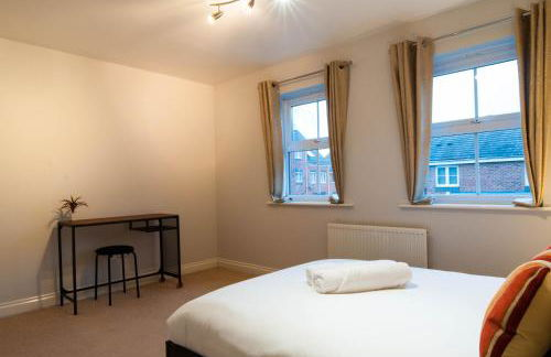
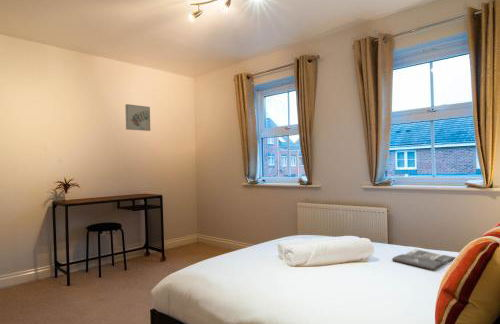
+ magazine (424, 258)
+ wall art (138, 117)
